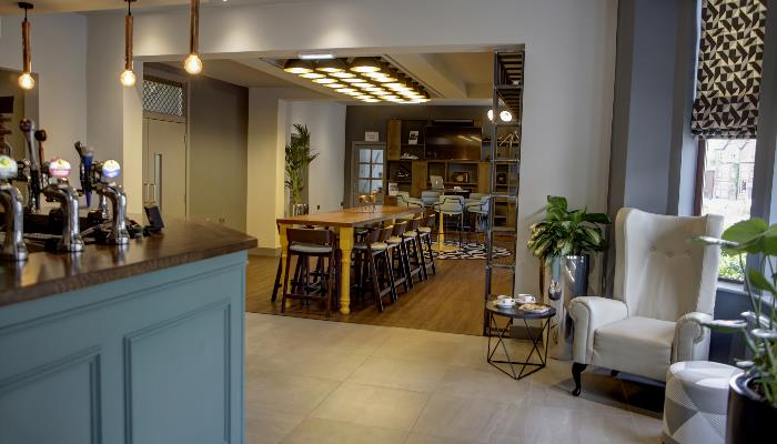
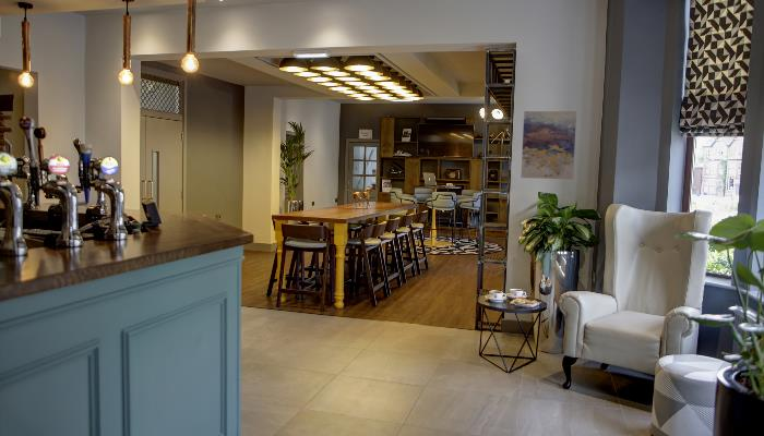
+ wall art (548, 145)
